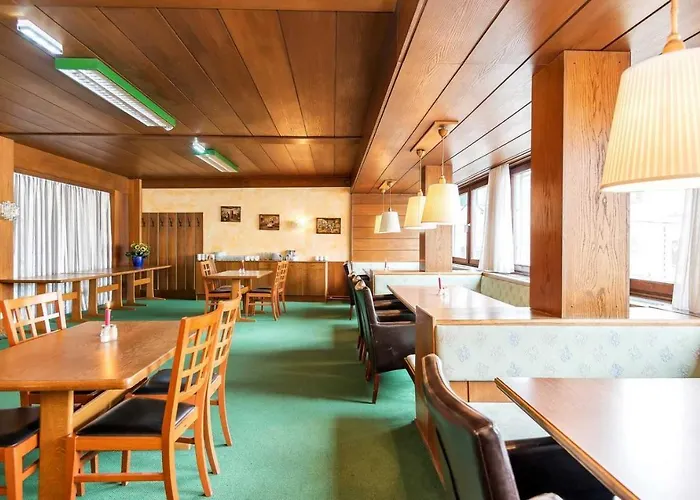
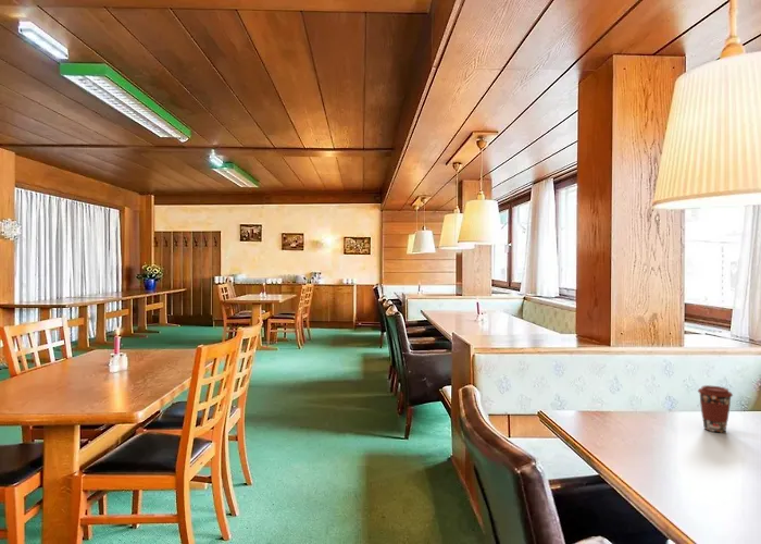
+ coffee cup (714, 408)
